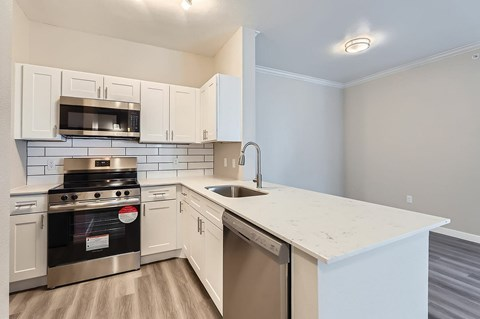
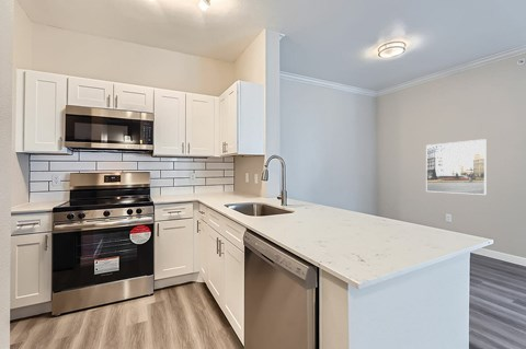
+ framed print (453, 167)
